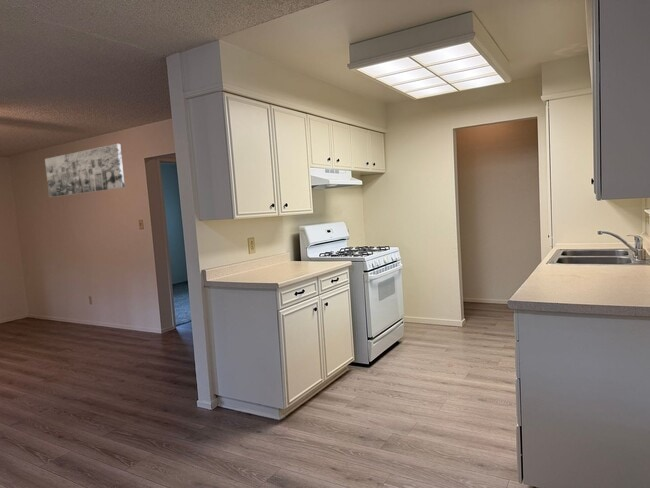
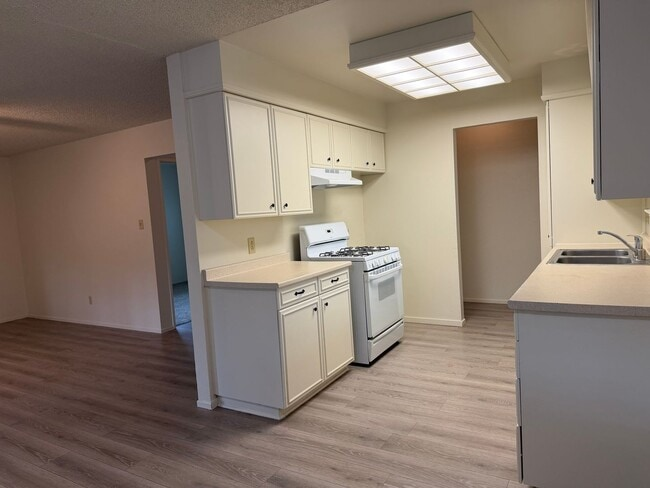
- wall art (82, 172)
